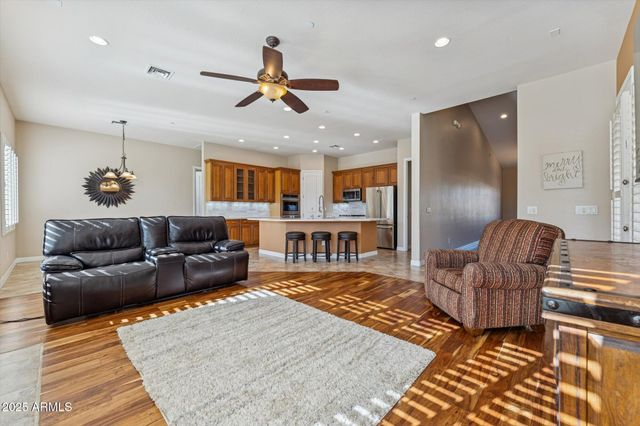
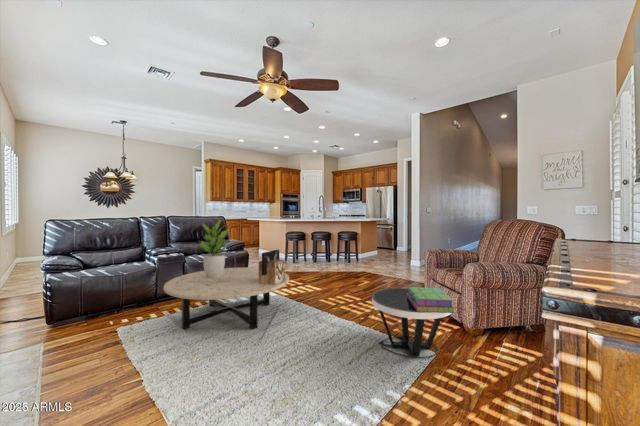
+ coffee table (230, 297)
+ potted plant (212, 248)
+ stack of books (429, 298)
+ decorative box (272, 266)
+ side table (407, 321)
